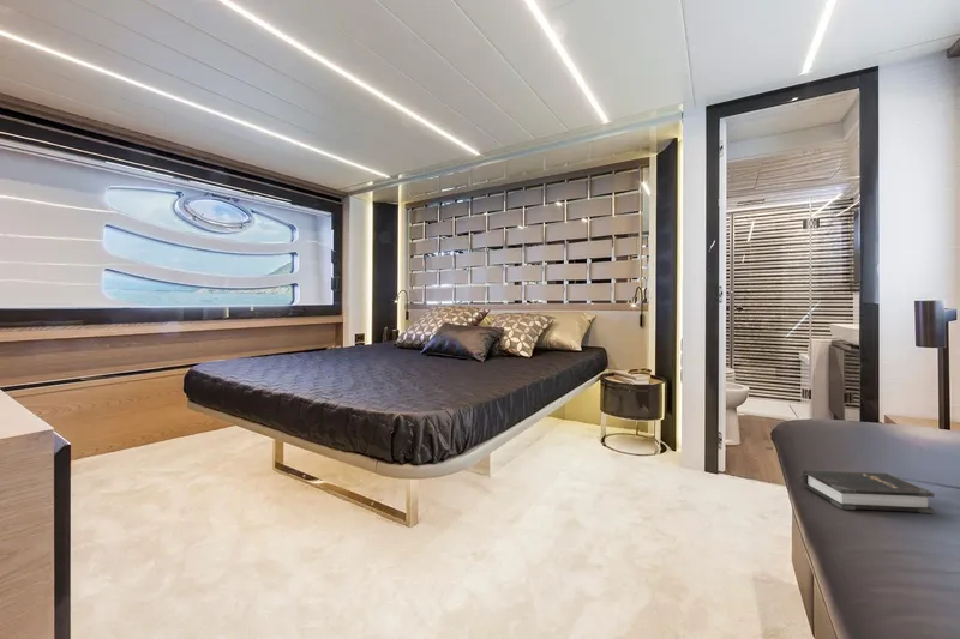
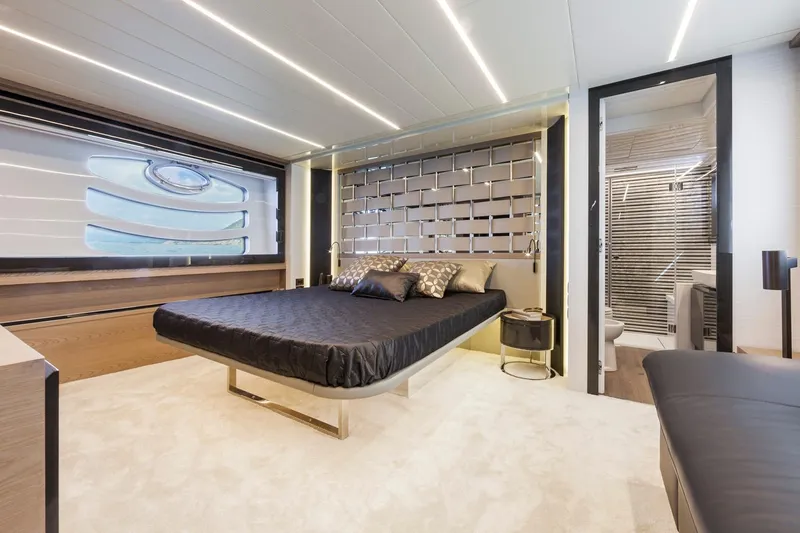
- hardback book (863, 489)
